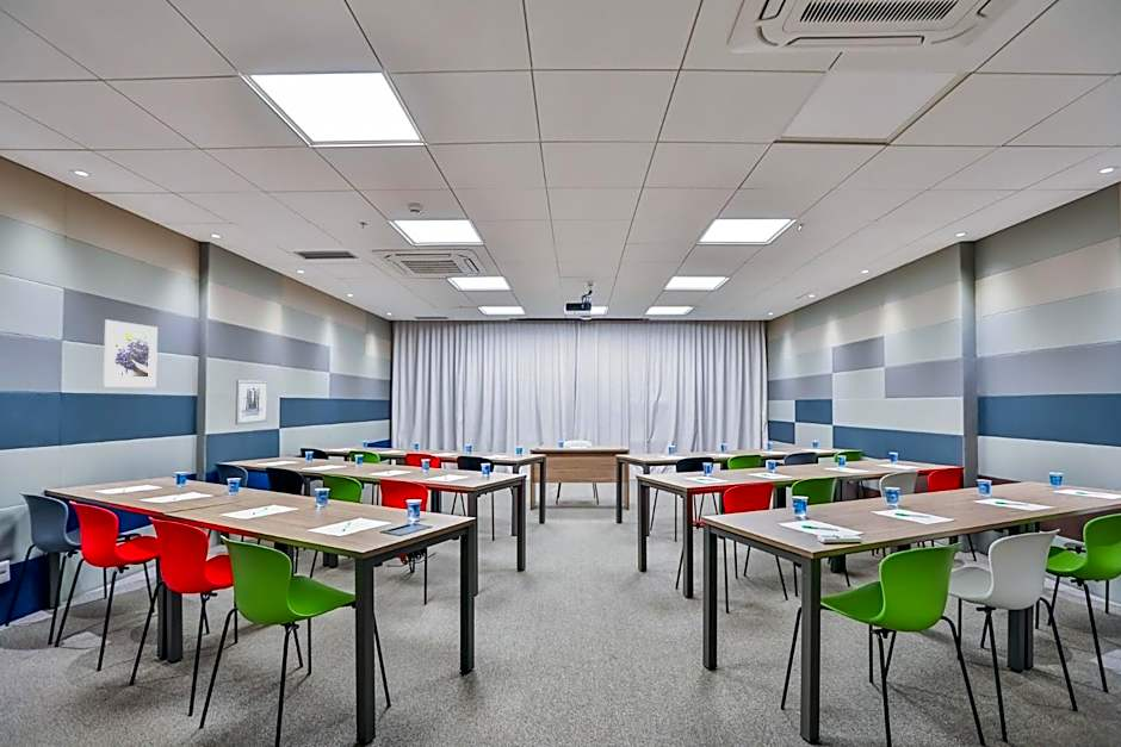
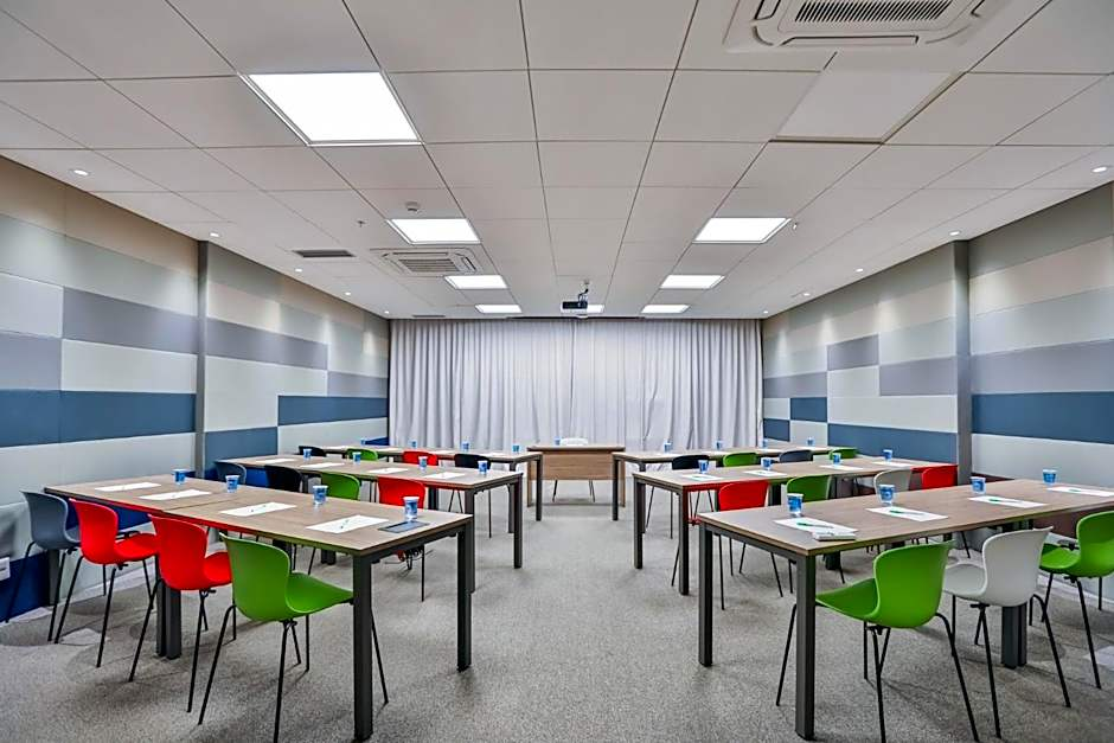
- wall art (252, 401)
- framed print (131, 355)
